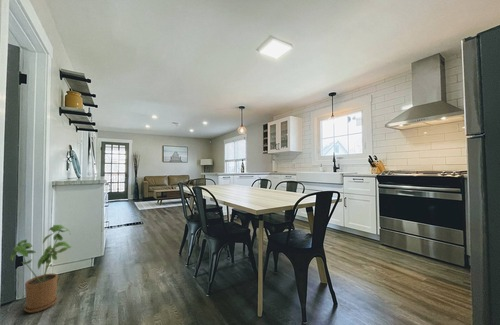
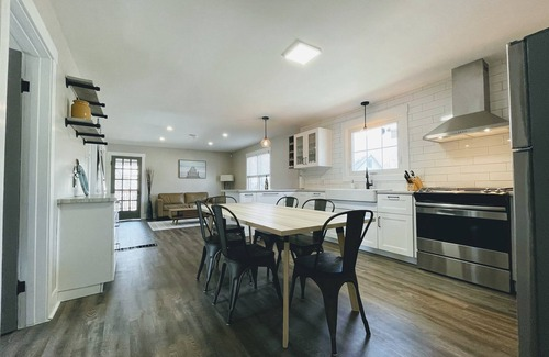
- house plant (46, 266)
